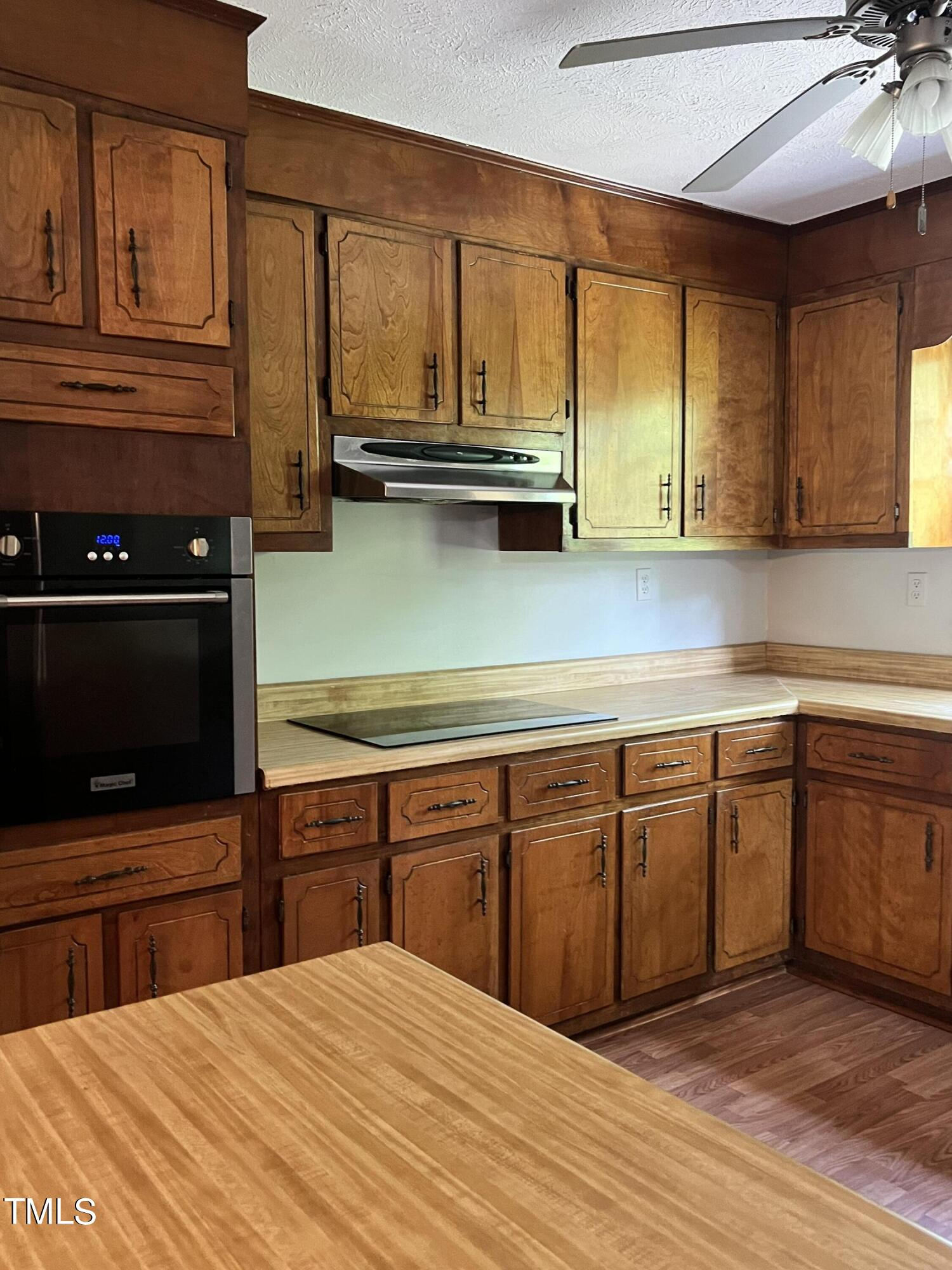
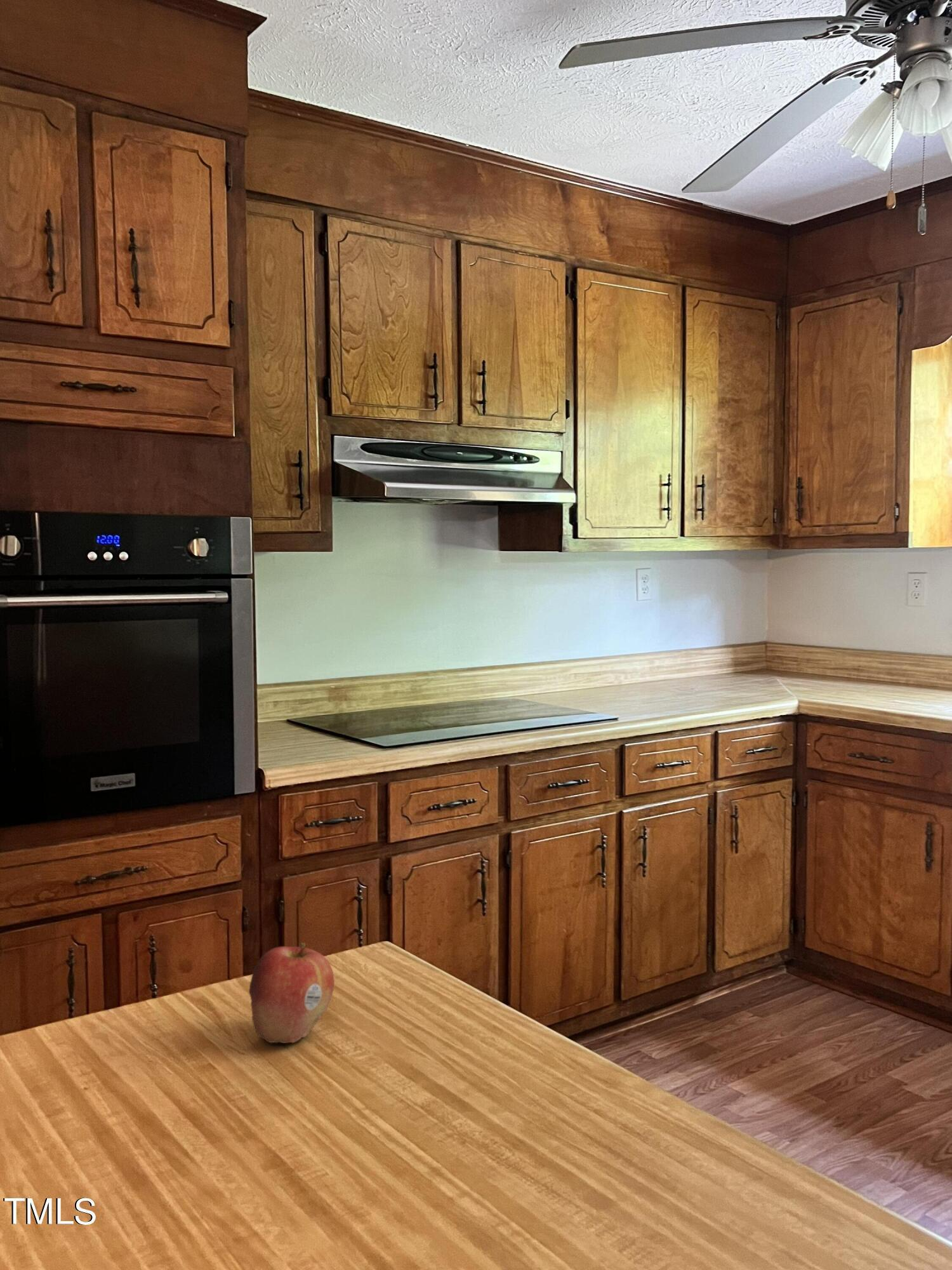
+ fruit (293, 986)
